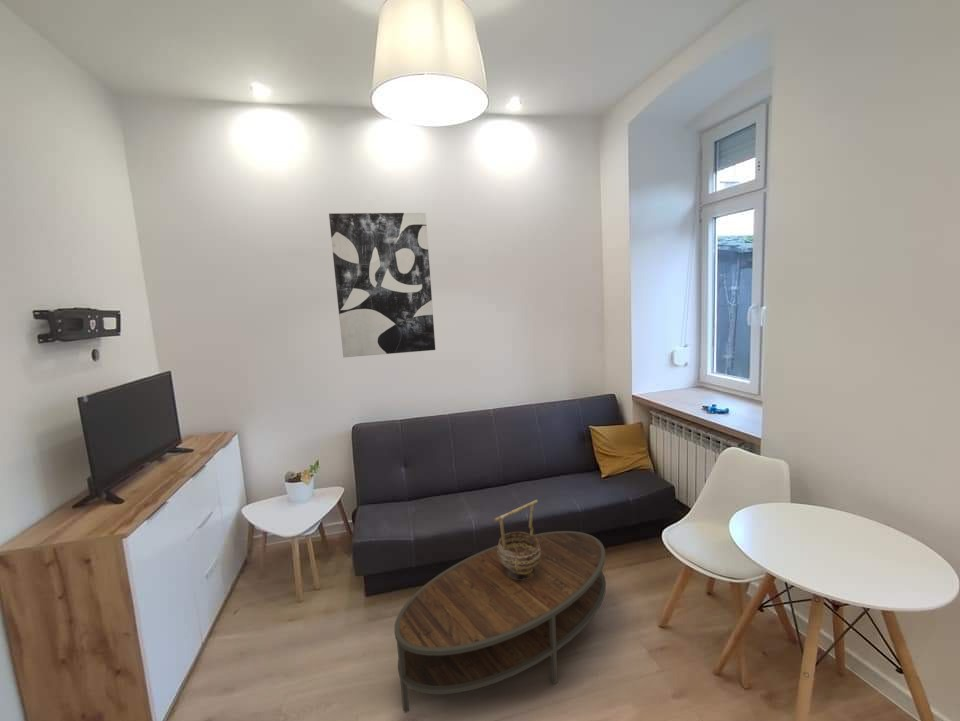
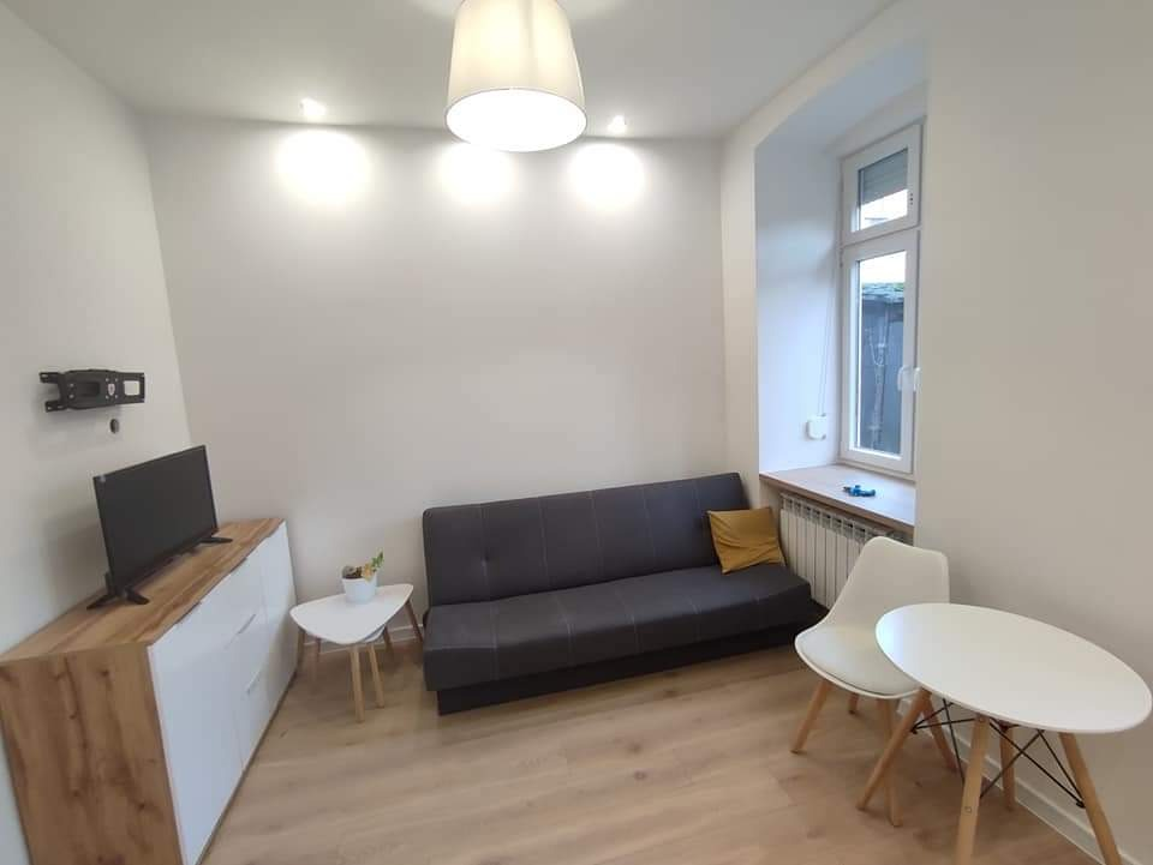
- wall art (384, 285)
- coffee table (512, 611)
- decorative bowl (518, 539)
